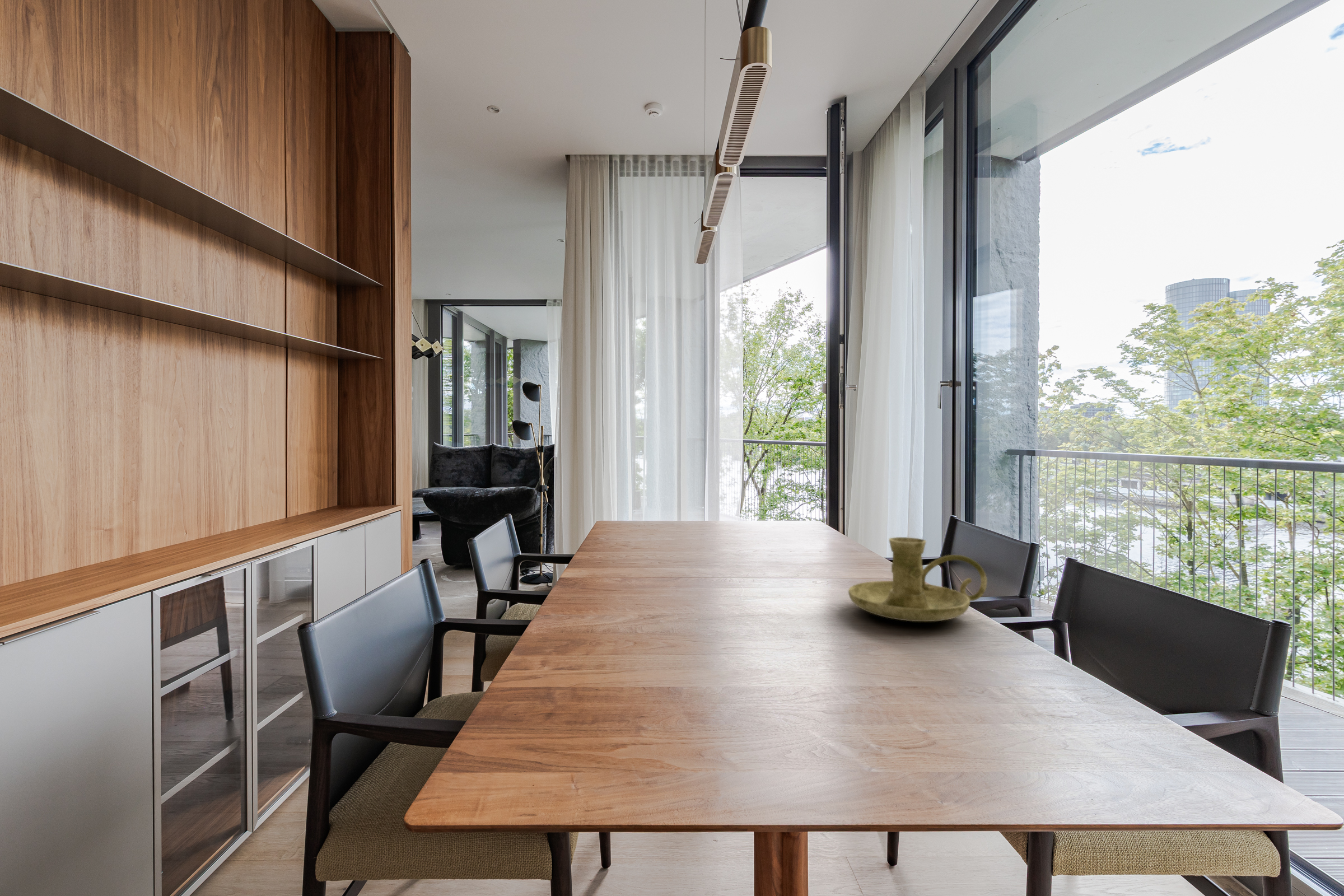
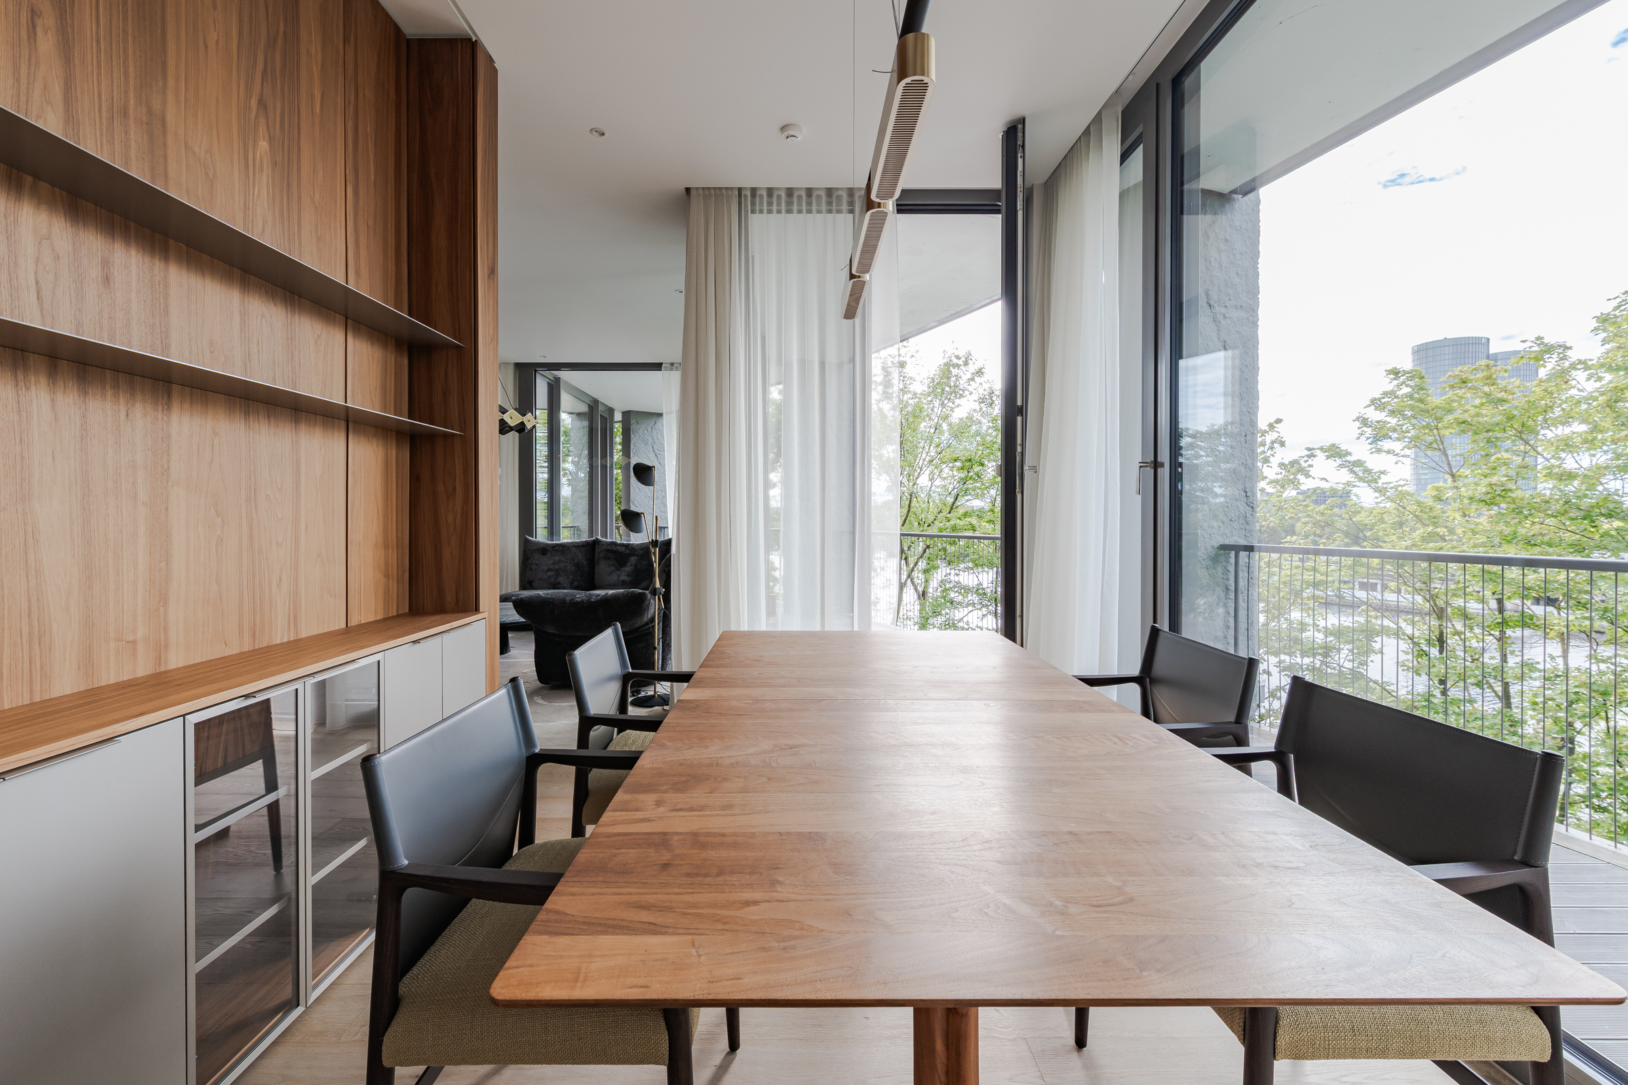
- candle holder (920, 576)
